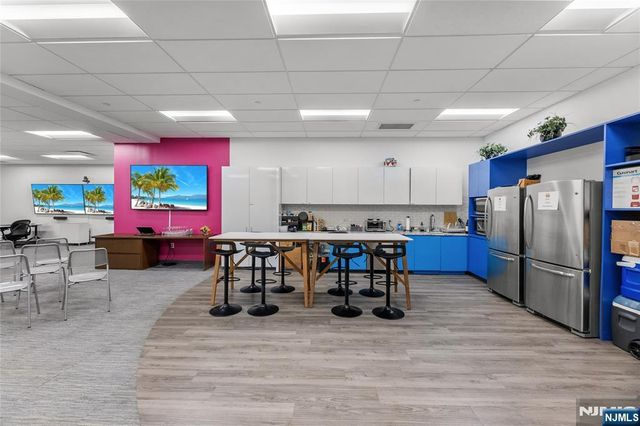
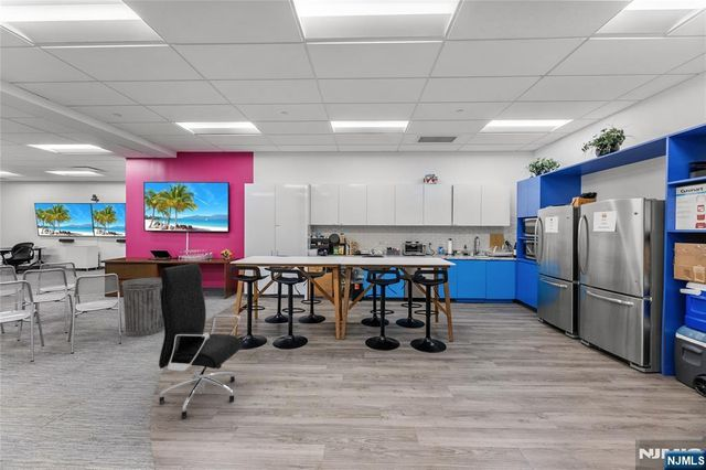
+ trash can (146, 305)
+ office chair (202, 331)
